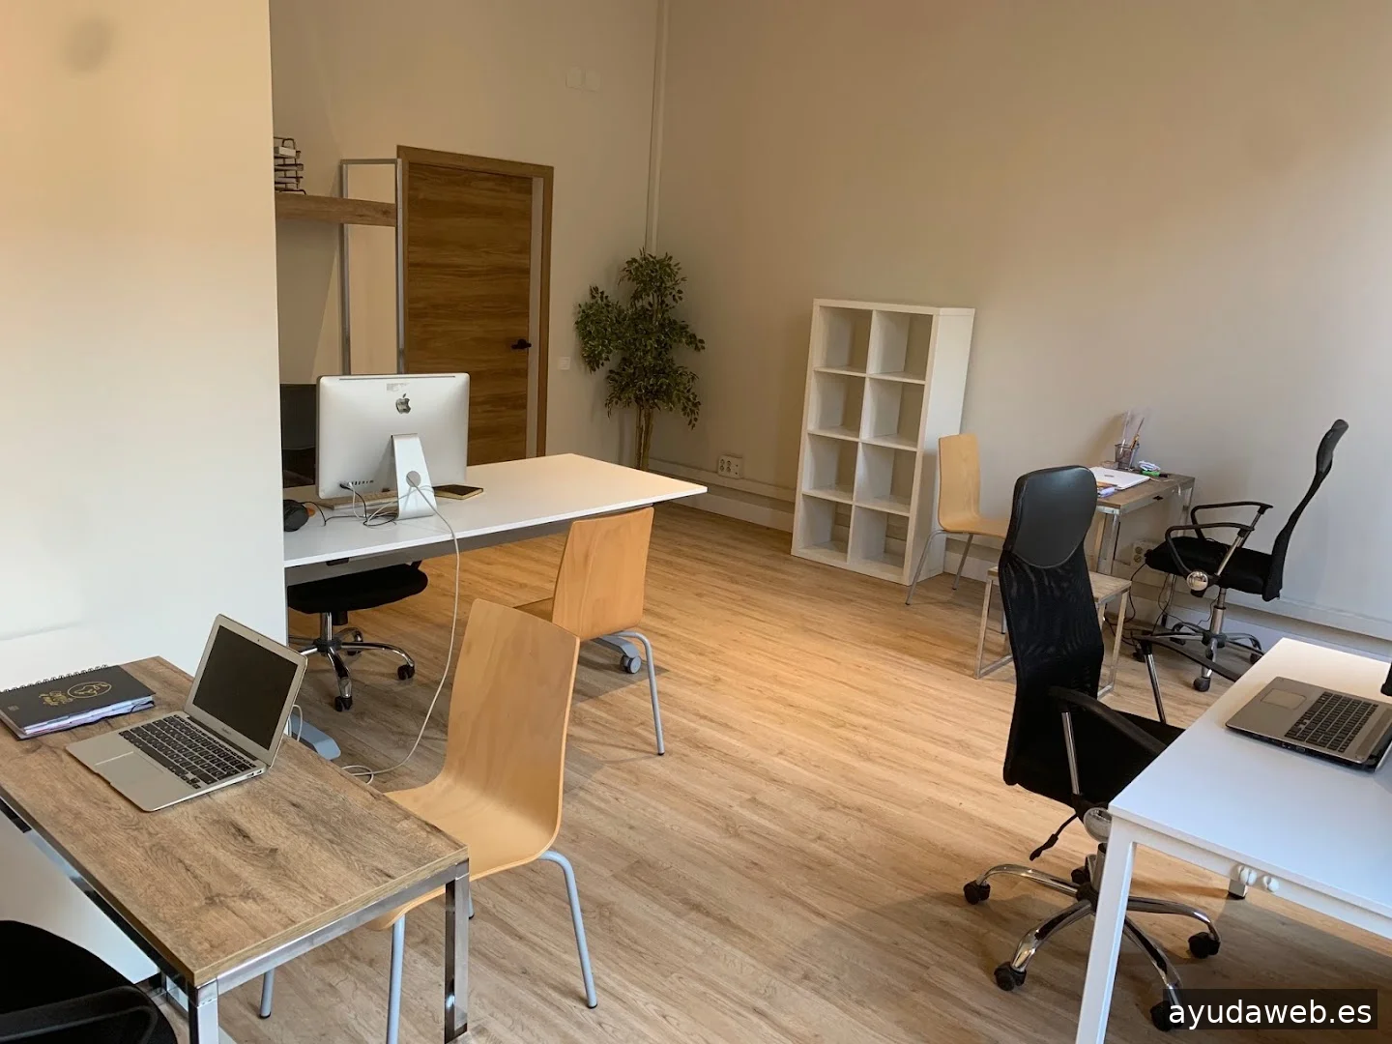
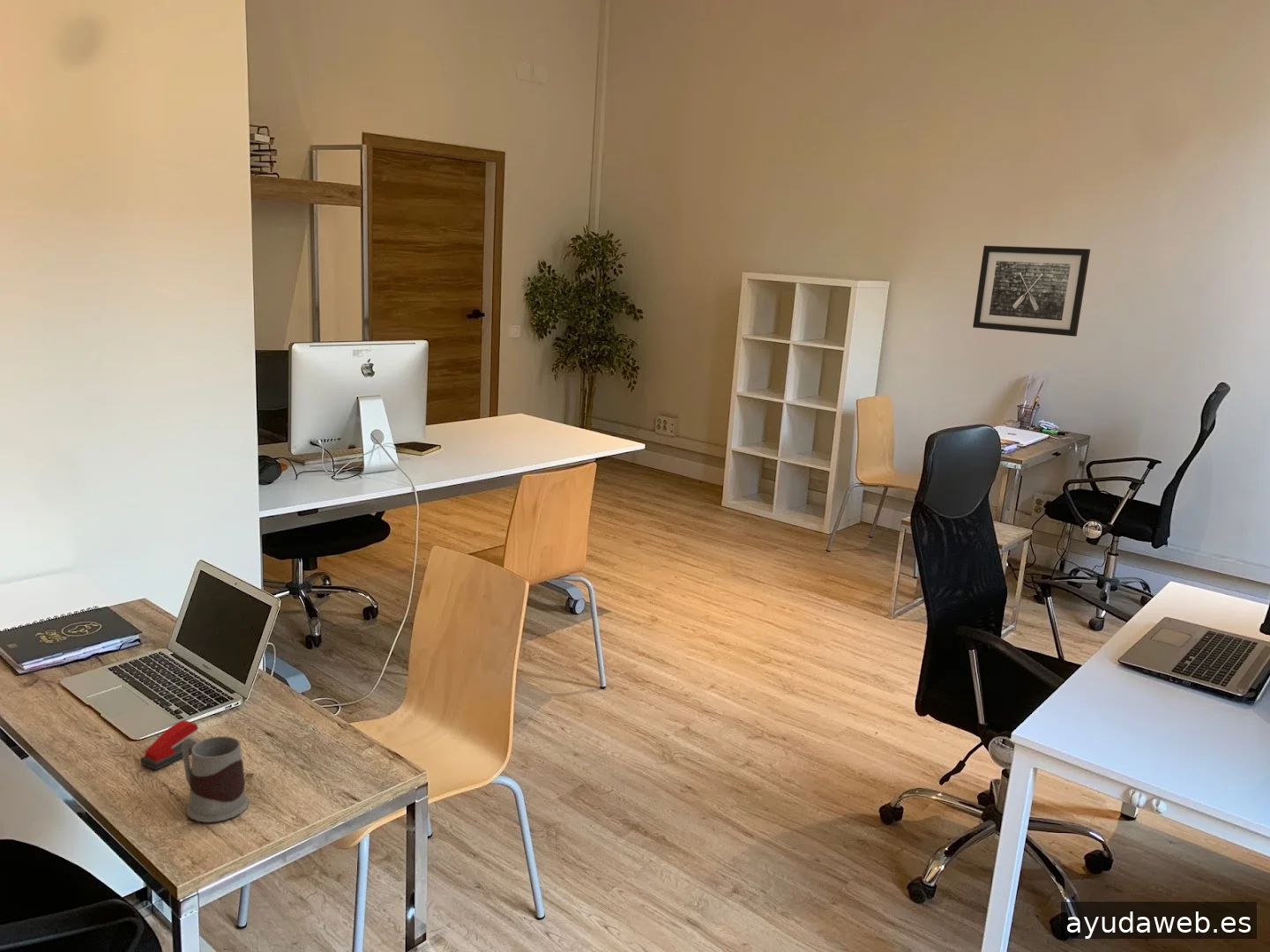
+ wall art (1029, 289)
+ stapler (172, 741)
+ mug (210, 774)
